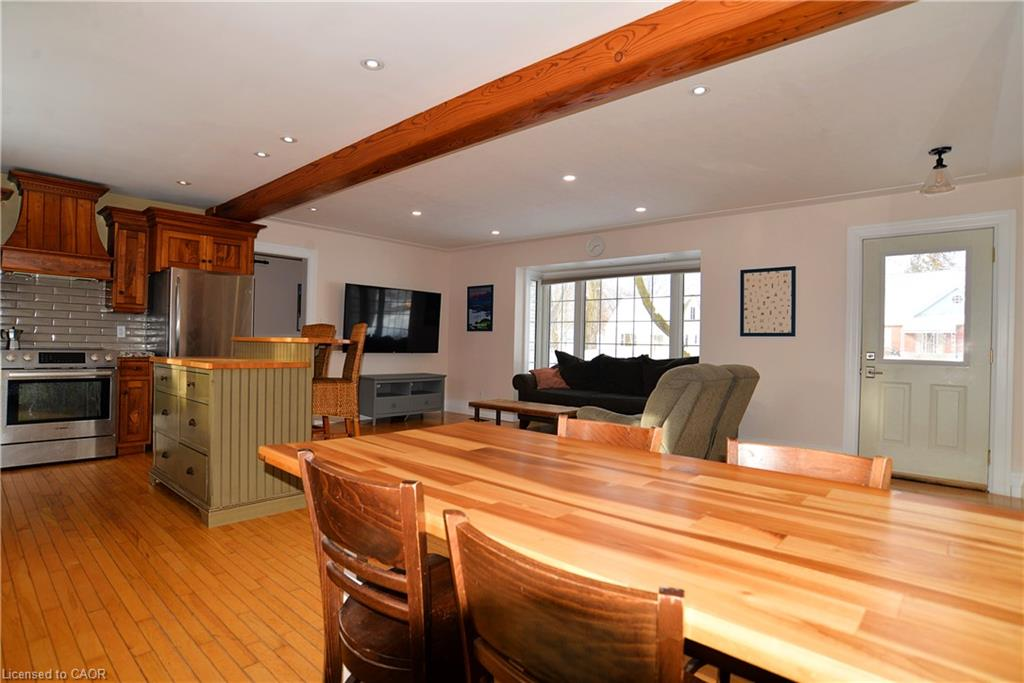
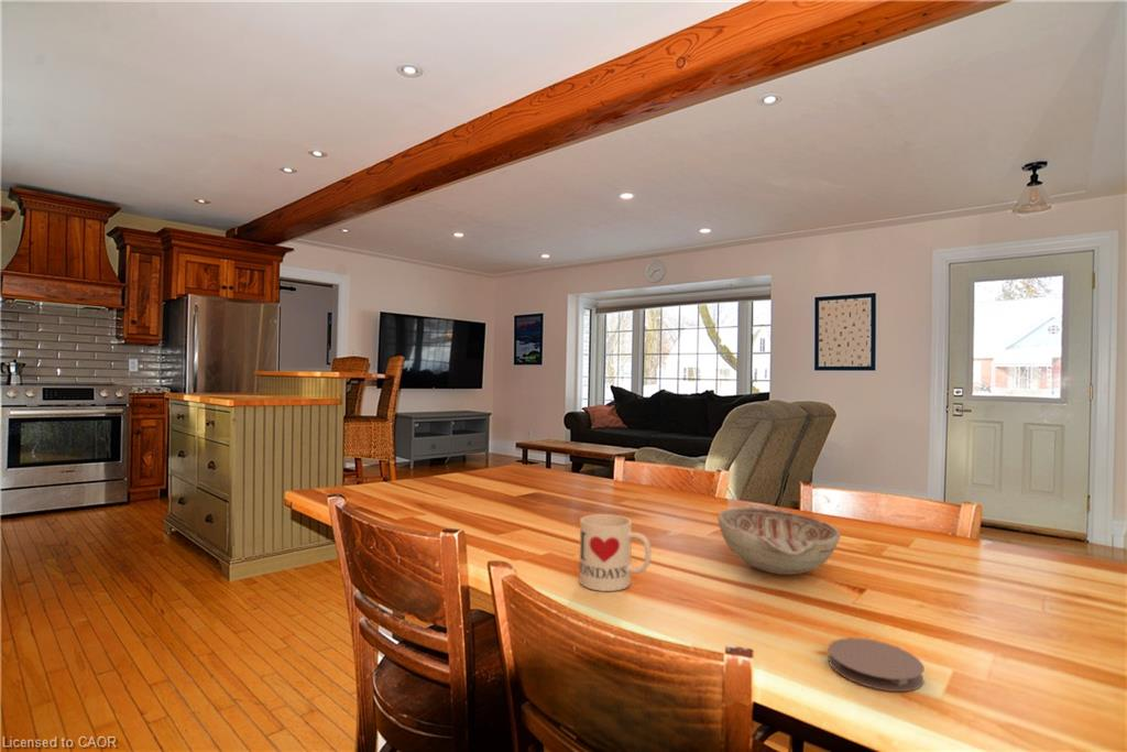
+ coaster (874, 662)
+ decorative bowl (776, 544)
+ mug (614, 552)
